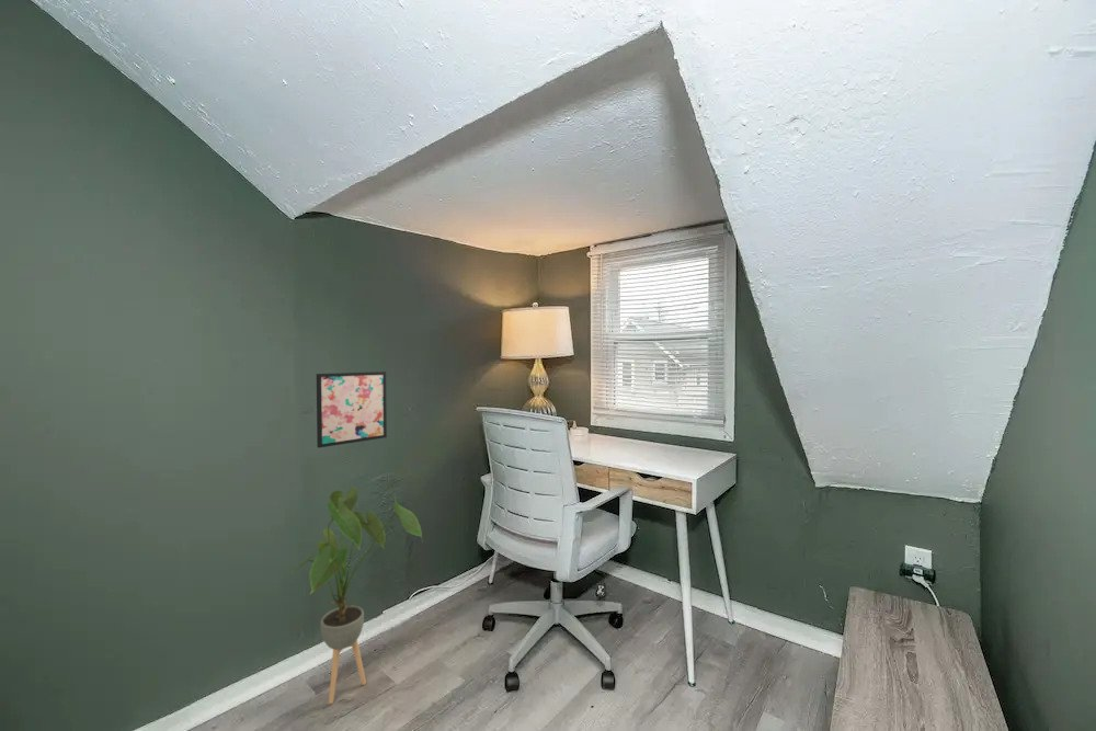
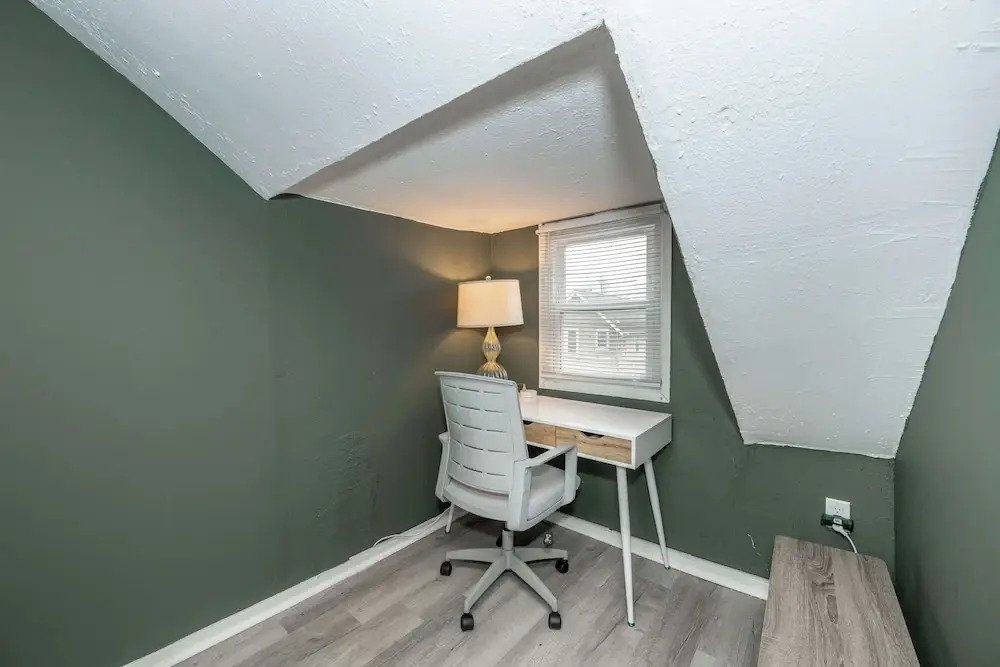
- house plant (349, 586)
- wall art (353, 407)
